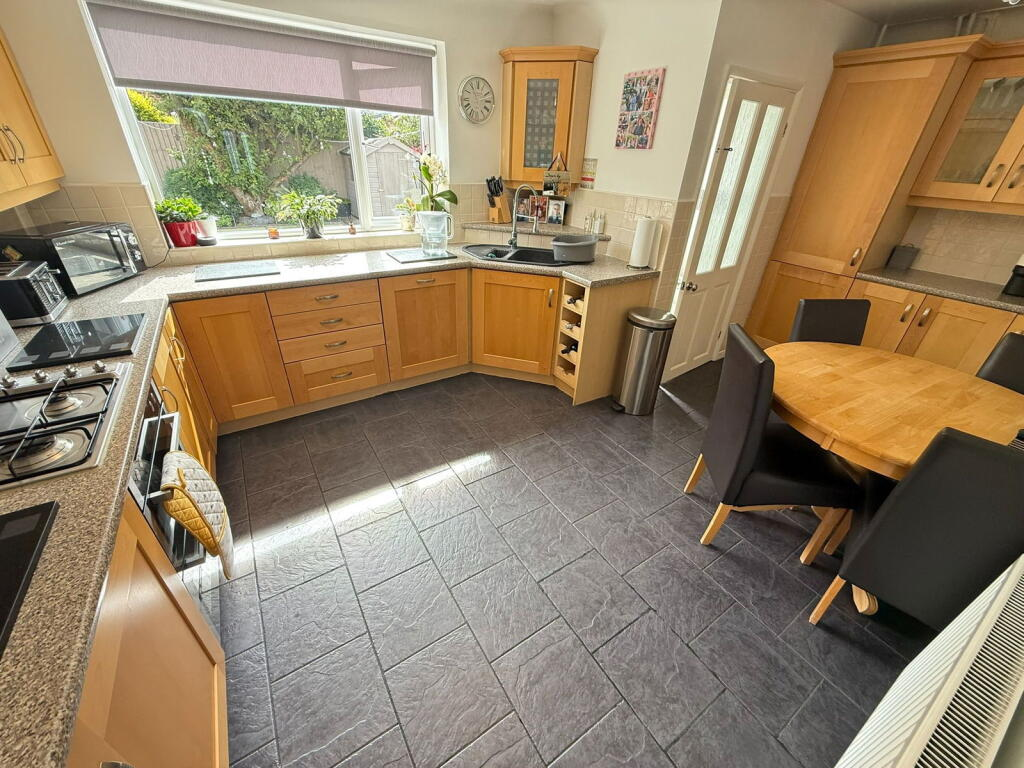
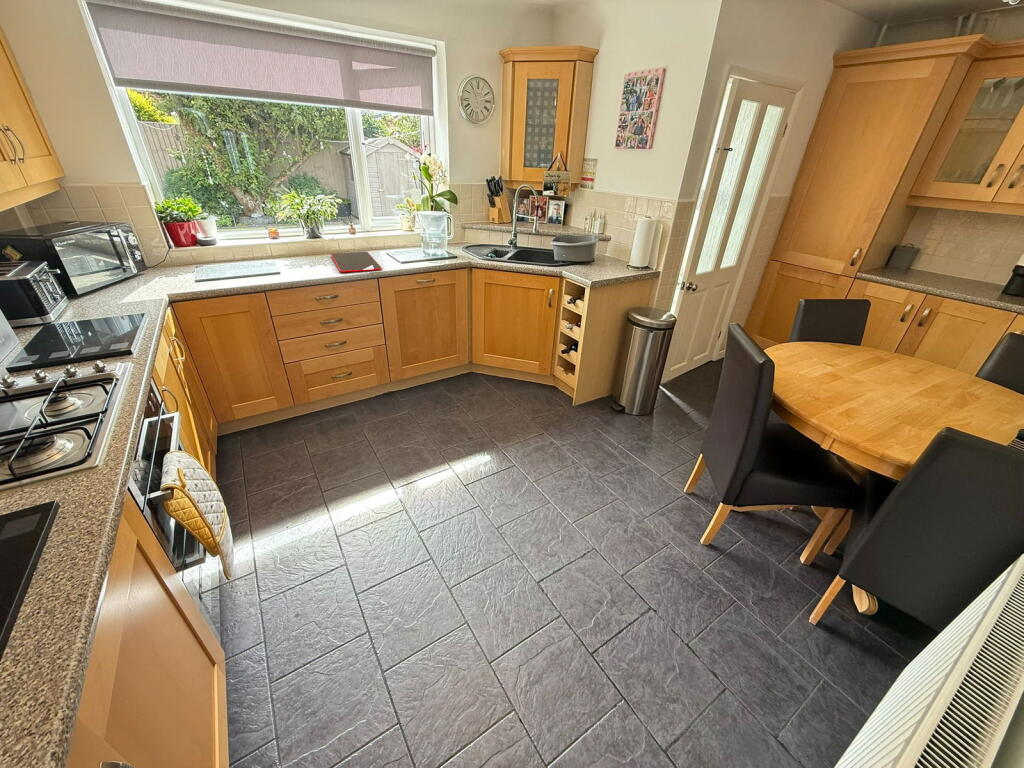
+ cutting board (355, 261)
